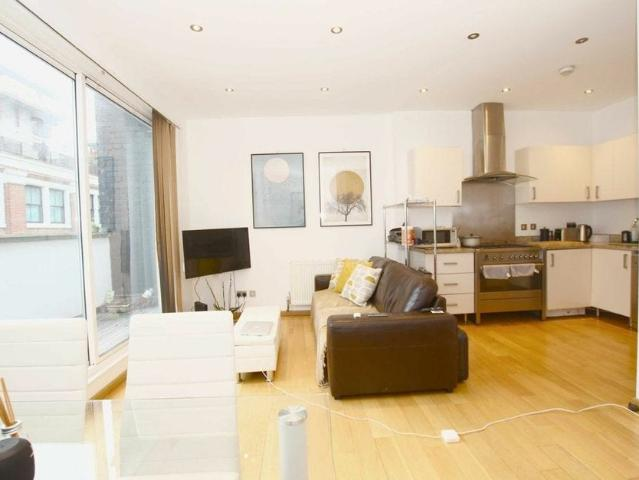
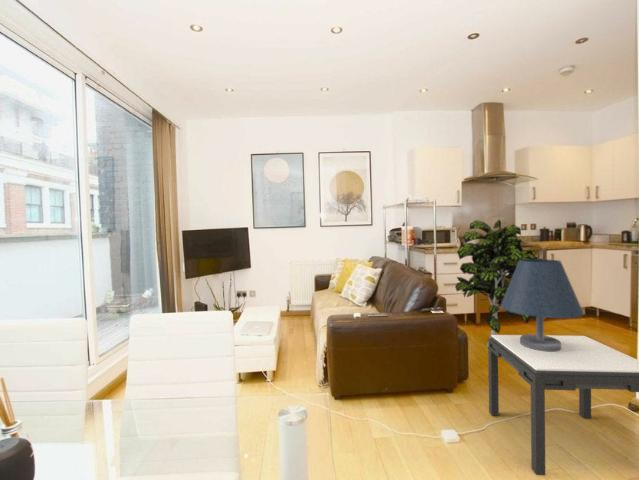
+ indoor plant (498, 284)
+ side table (564, 389)
+ table lamp (539, 302)
